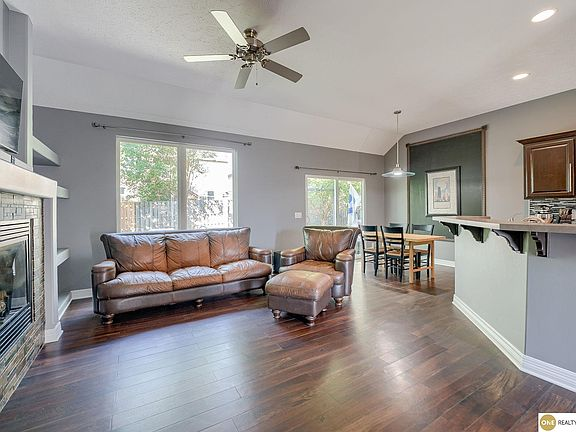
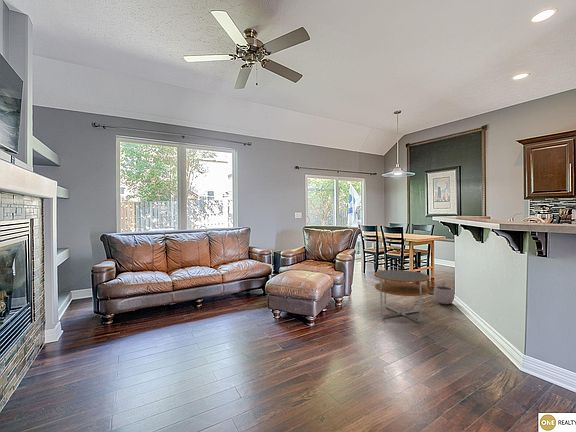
+ plant pot (443, 292)
+ side table (401, 294)
